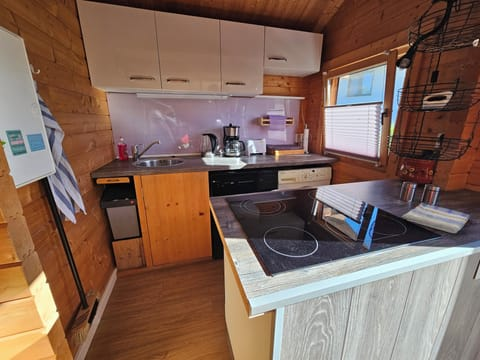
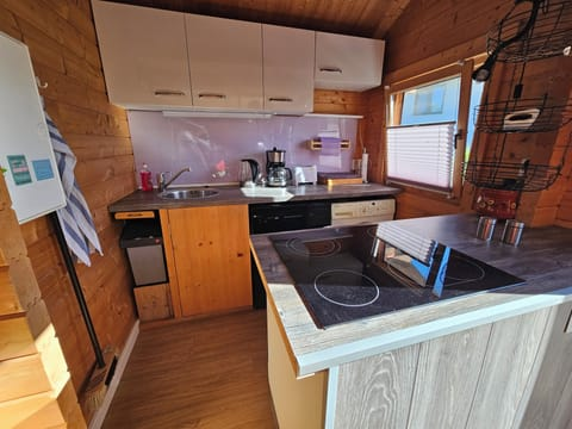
- dish towel (436, 215)
